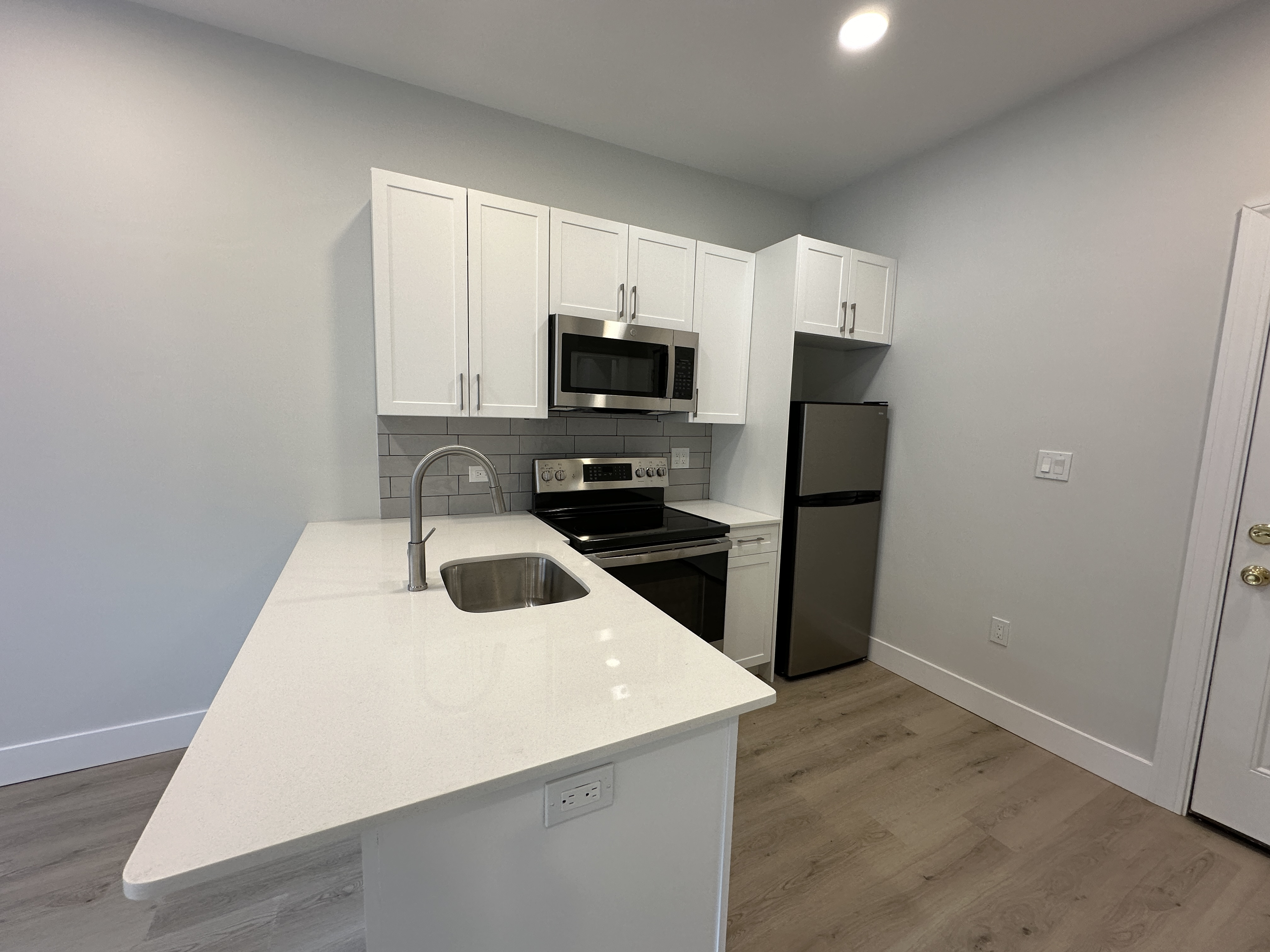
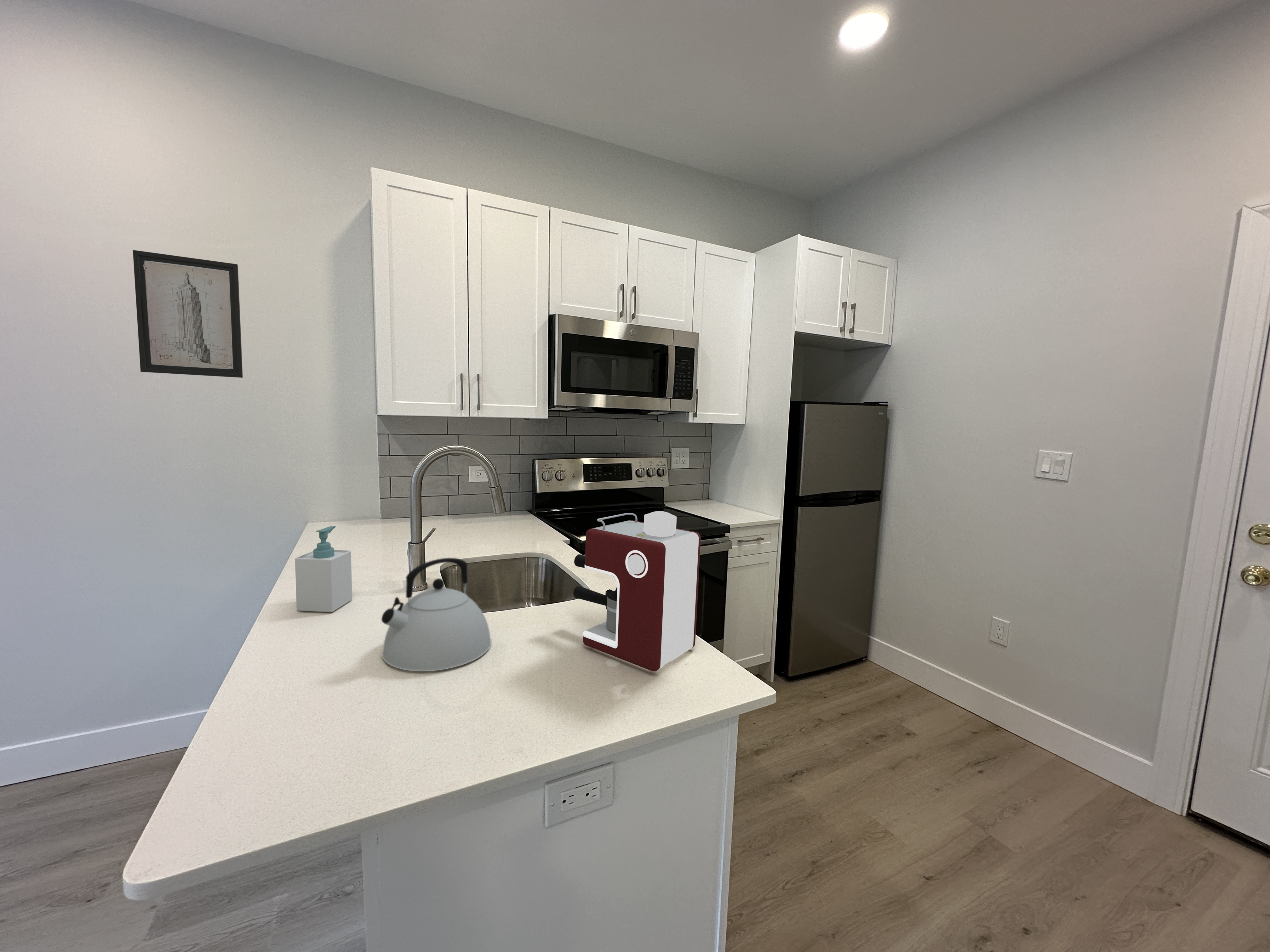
+ soap bottle (324, 567)
+ kettle (436, 604)
+ coffee maker (625, 575)
+ wall art (190, 317)
